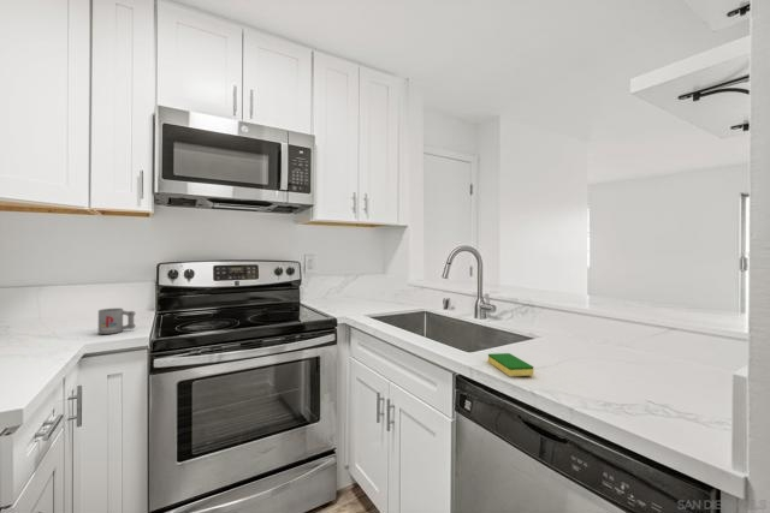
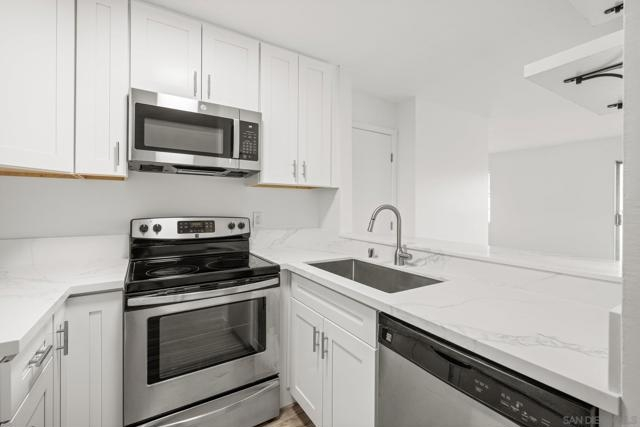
- mug (117, 320)
- dish sponge (509, 363)
